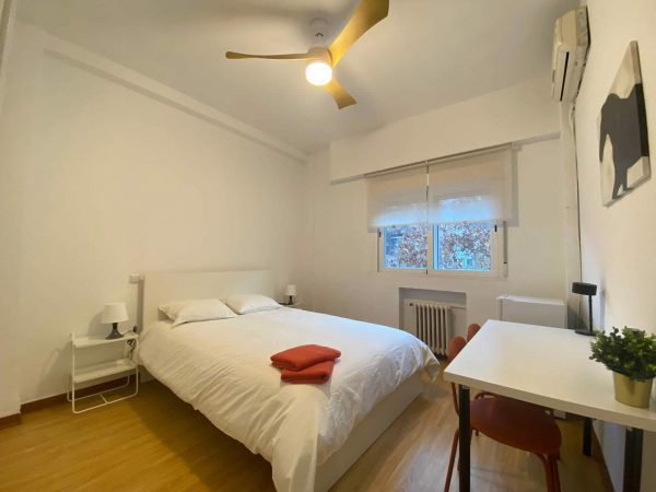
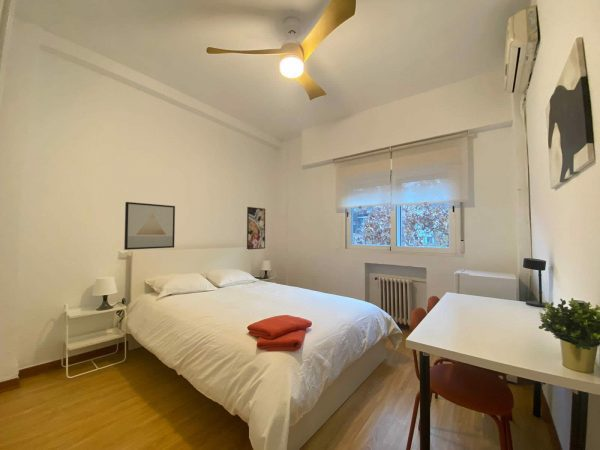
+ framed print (256, 228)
+ wall art (151, 226)
